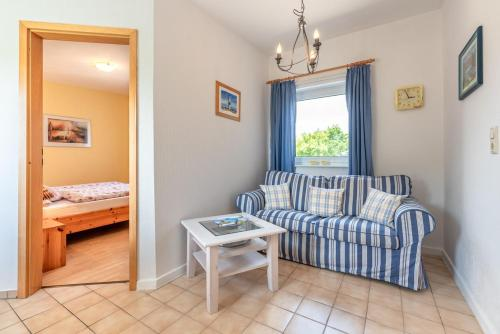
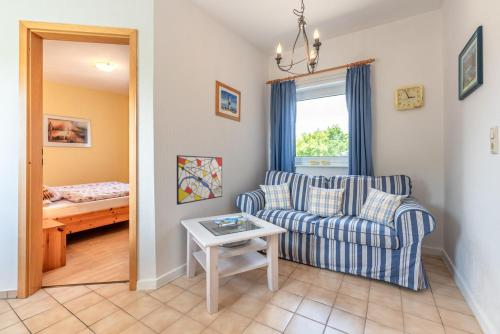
+ wall art (202, 178)
